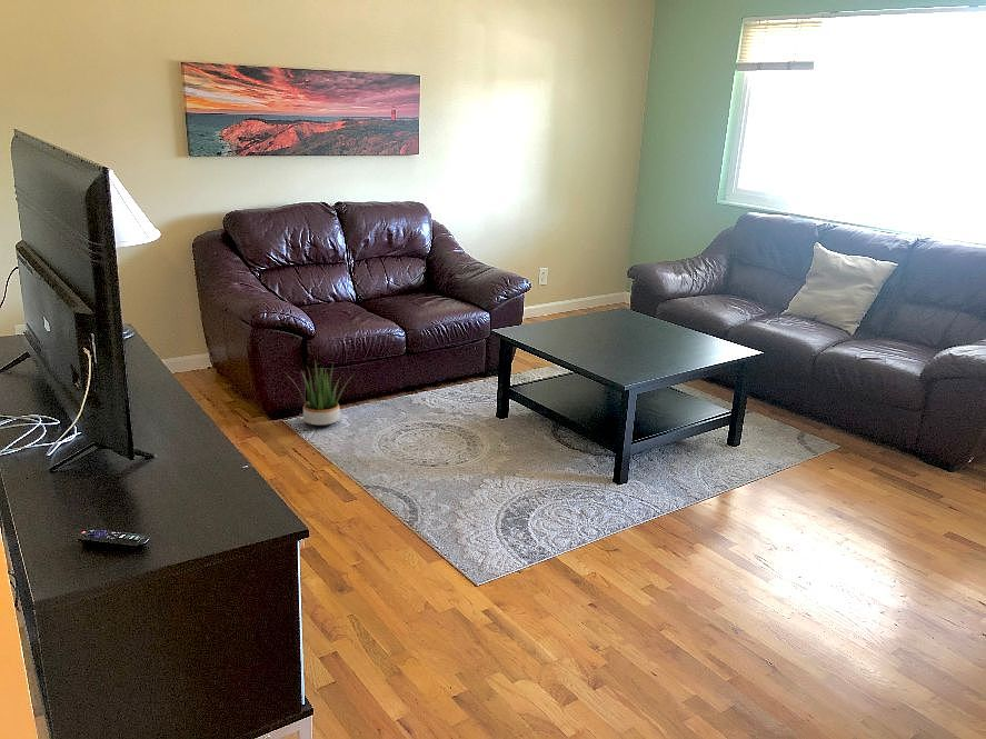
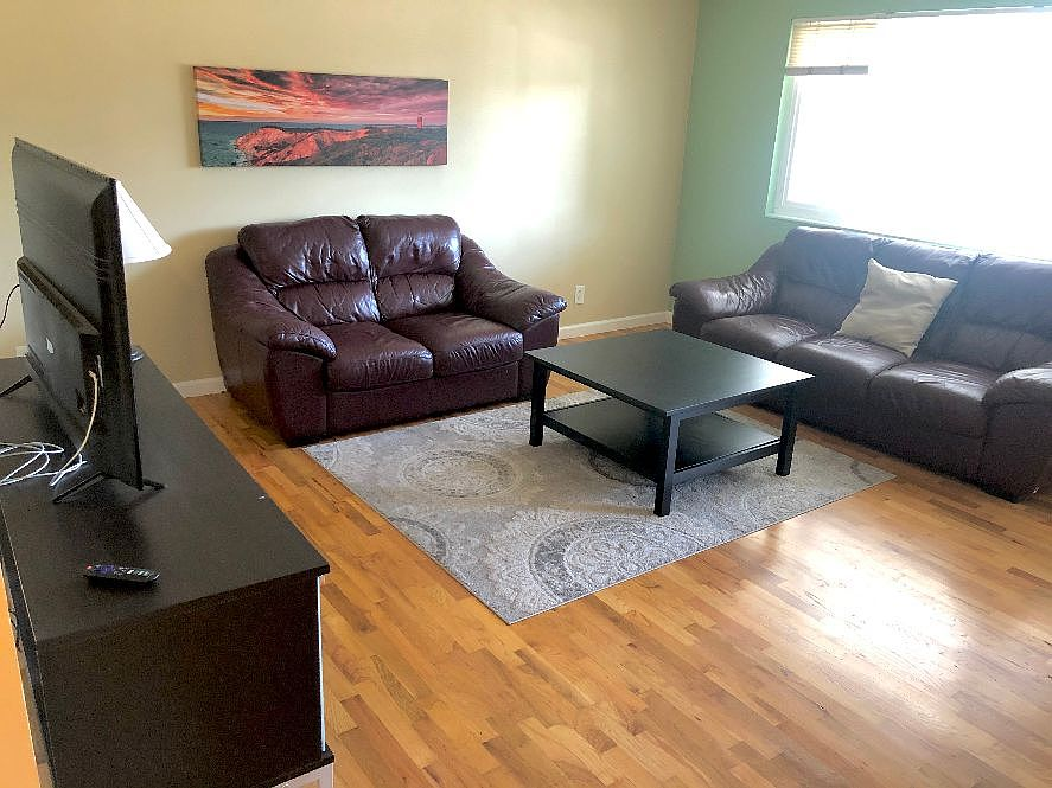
- potted plant (320, 393)
